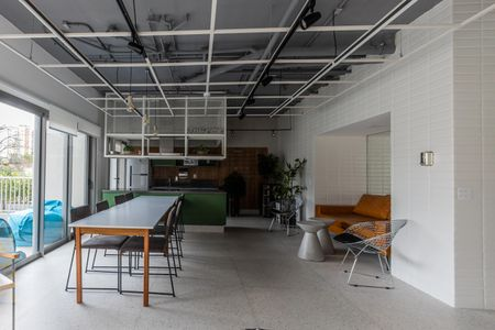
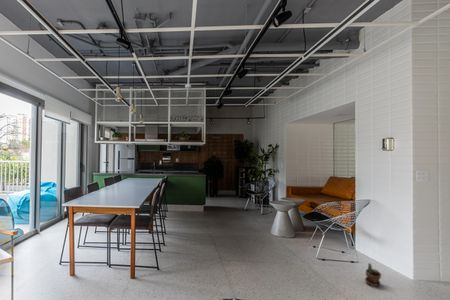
+ potted plant (372, 273)
